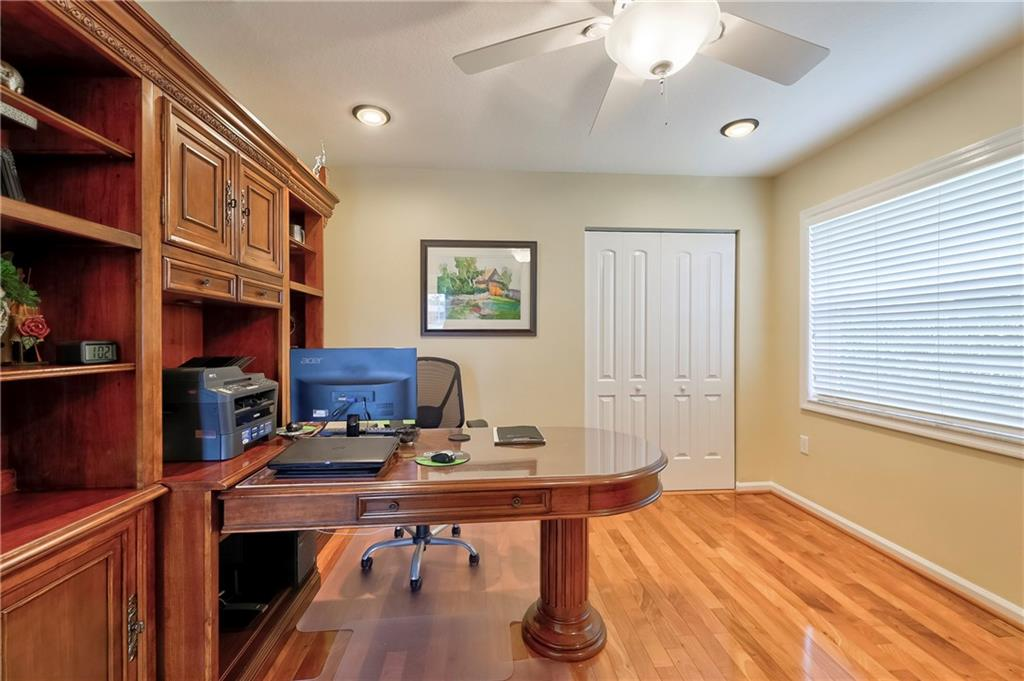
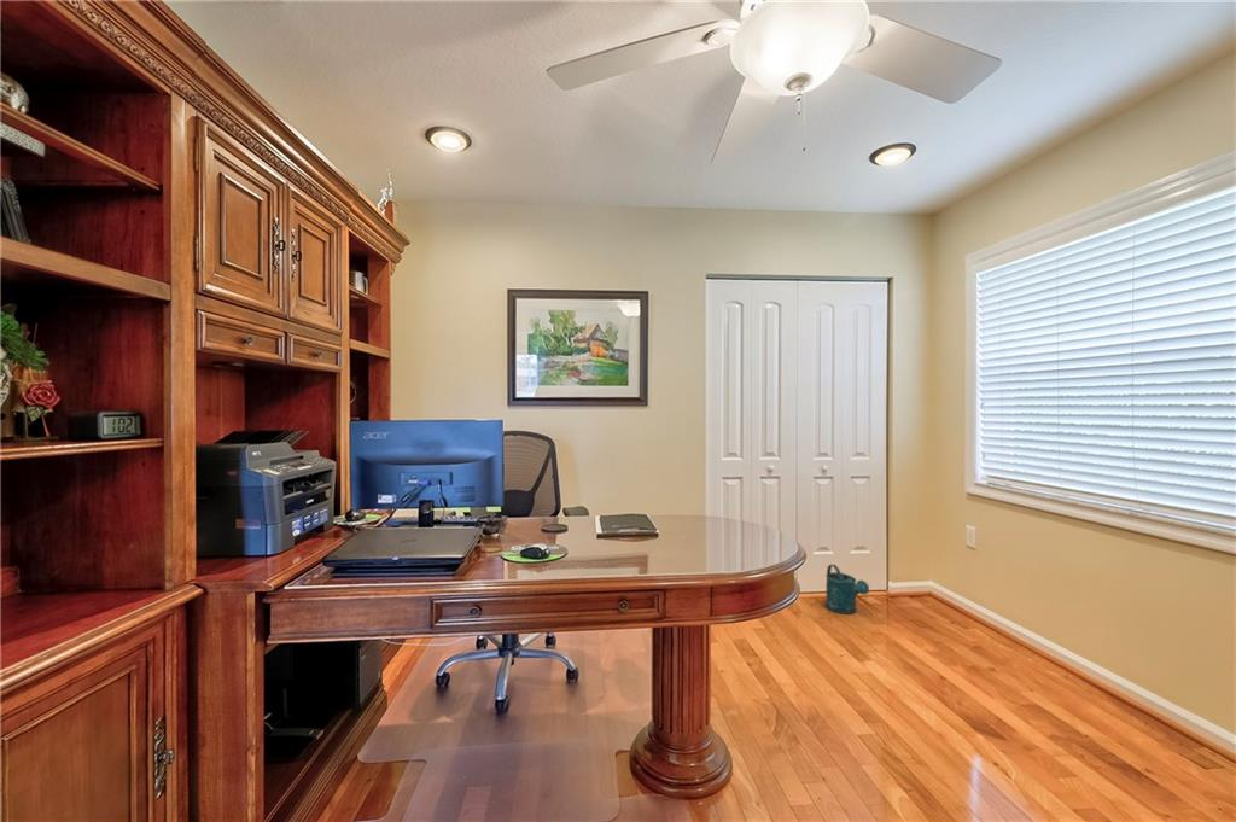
+ watering can (846, 591)
